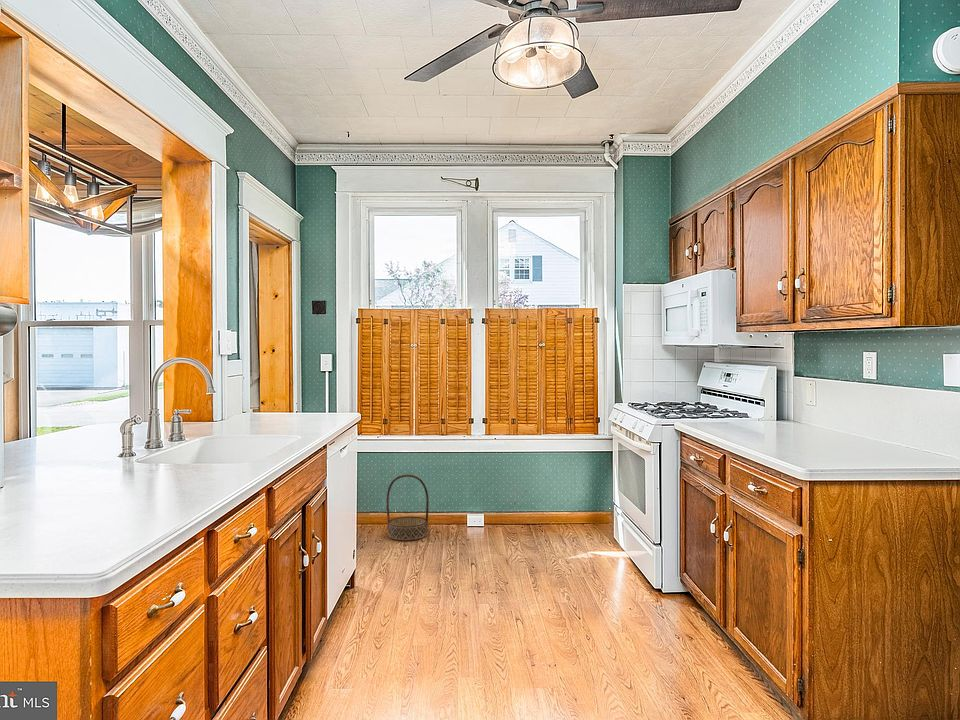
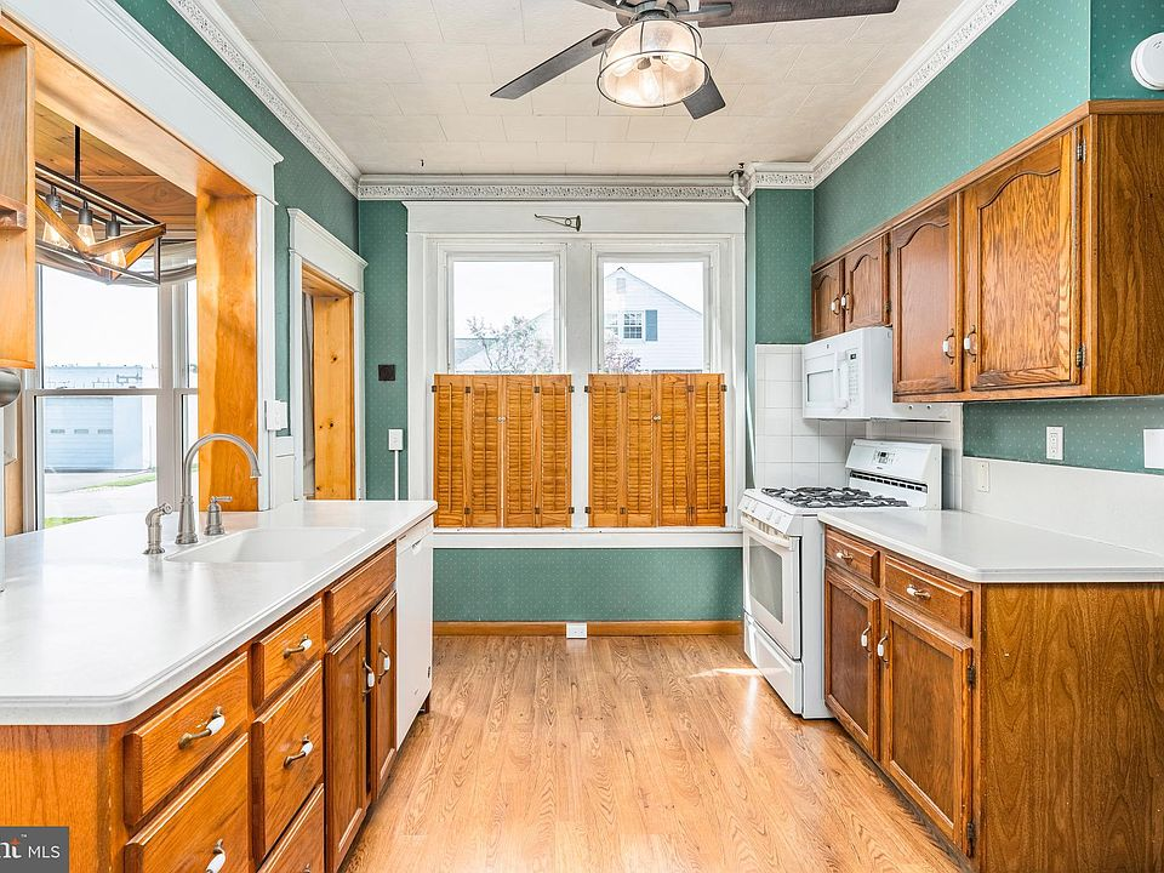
- basket (407, 516)
